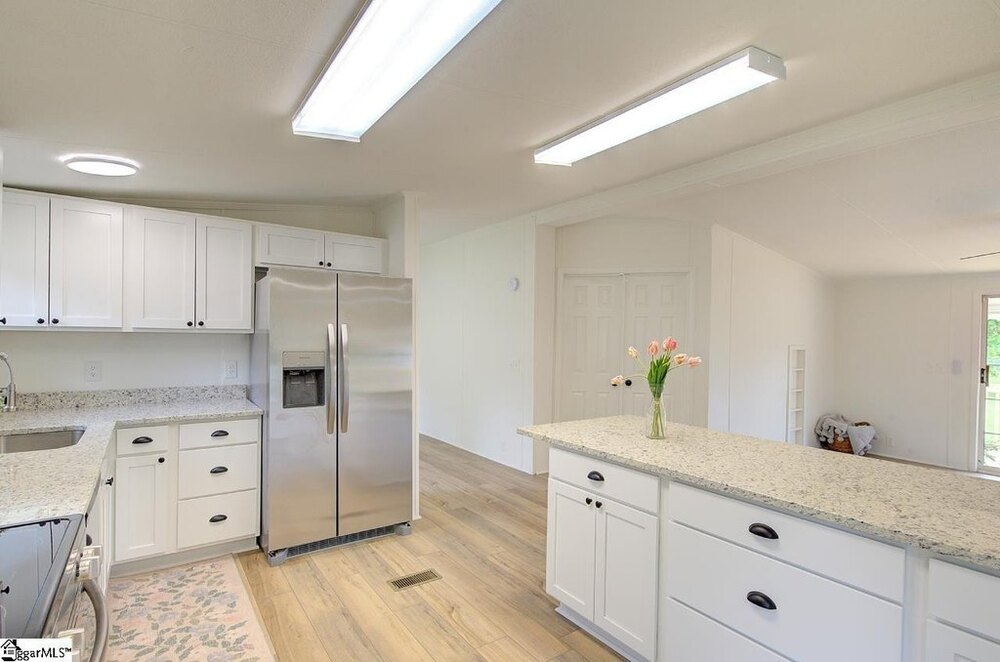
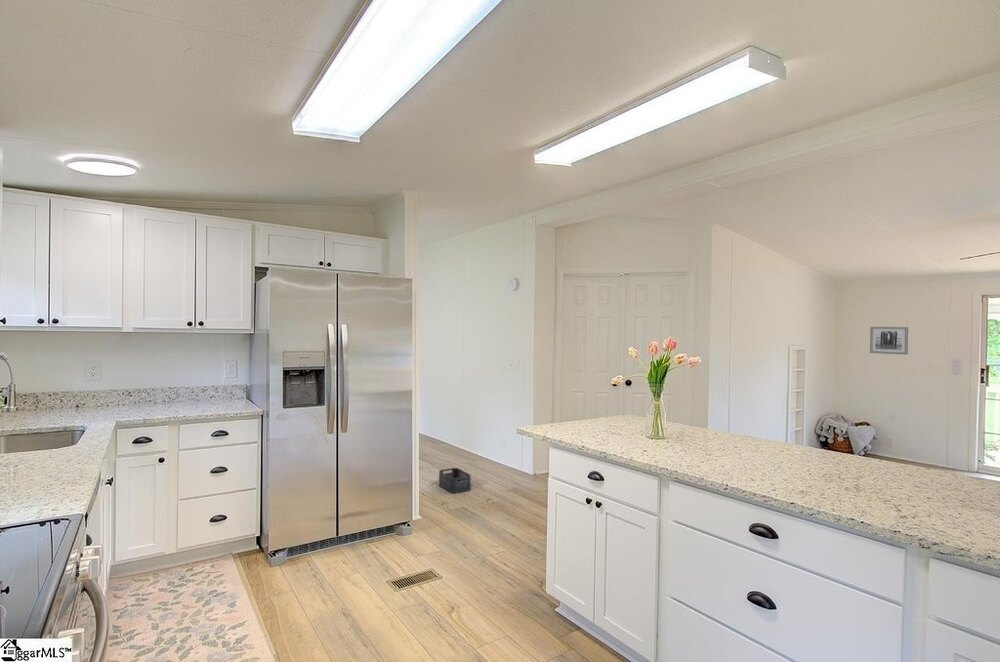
+ storage bin (454, 480)
+ wall art (888, 340)
